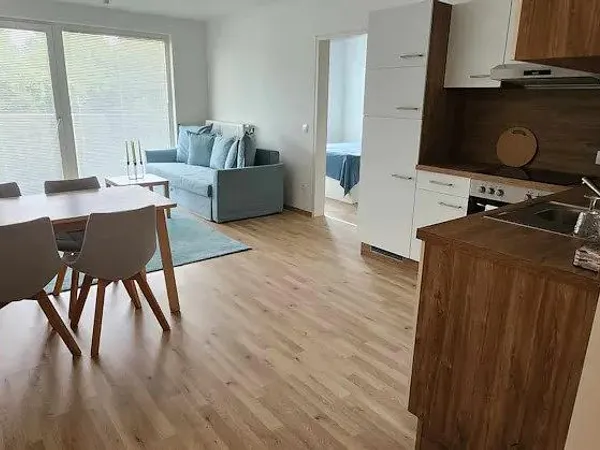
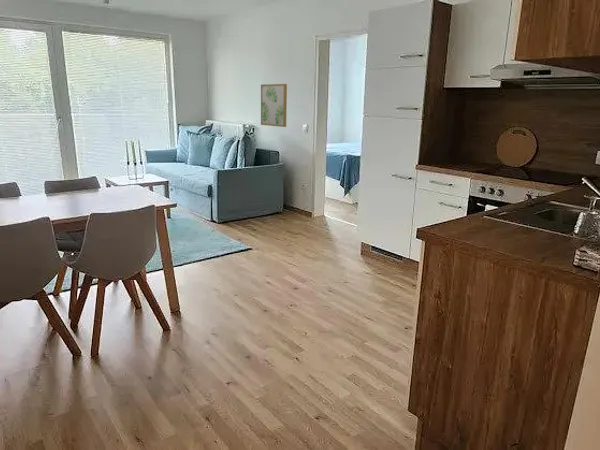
+ wall art (273, 105)
